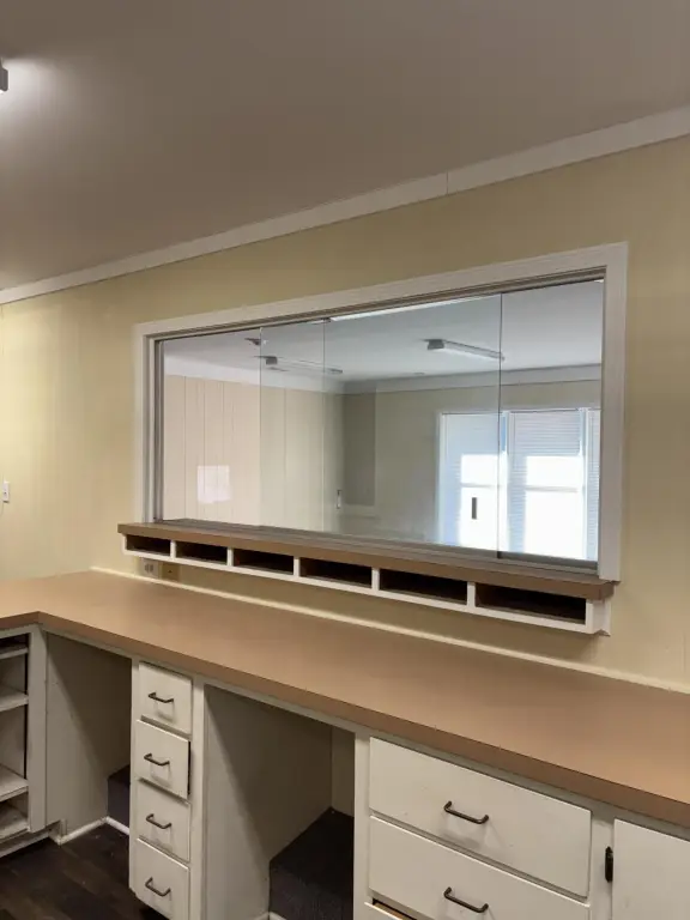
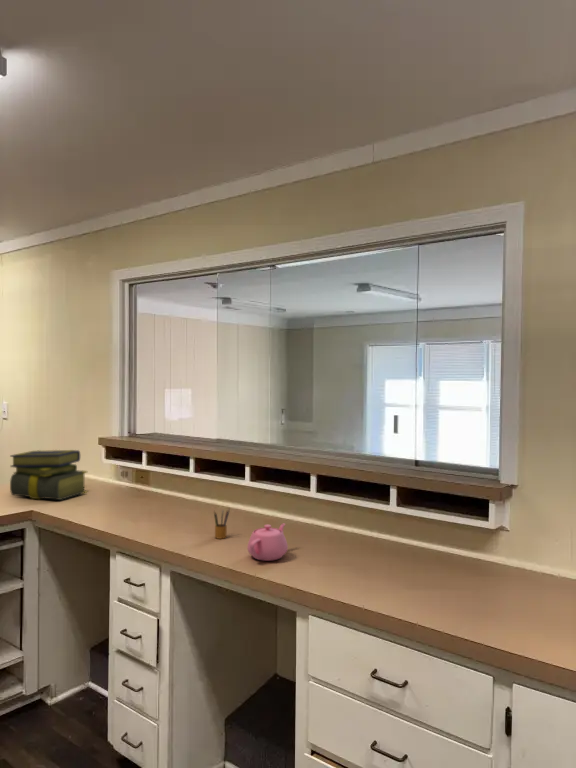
+ stack of books (46, 473)
+ teapot (268, 540)
+ pencil box (221, 522)
